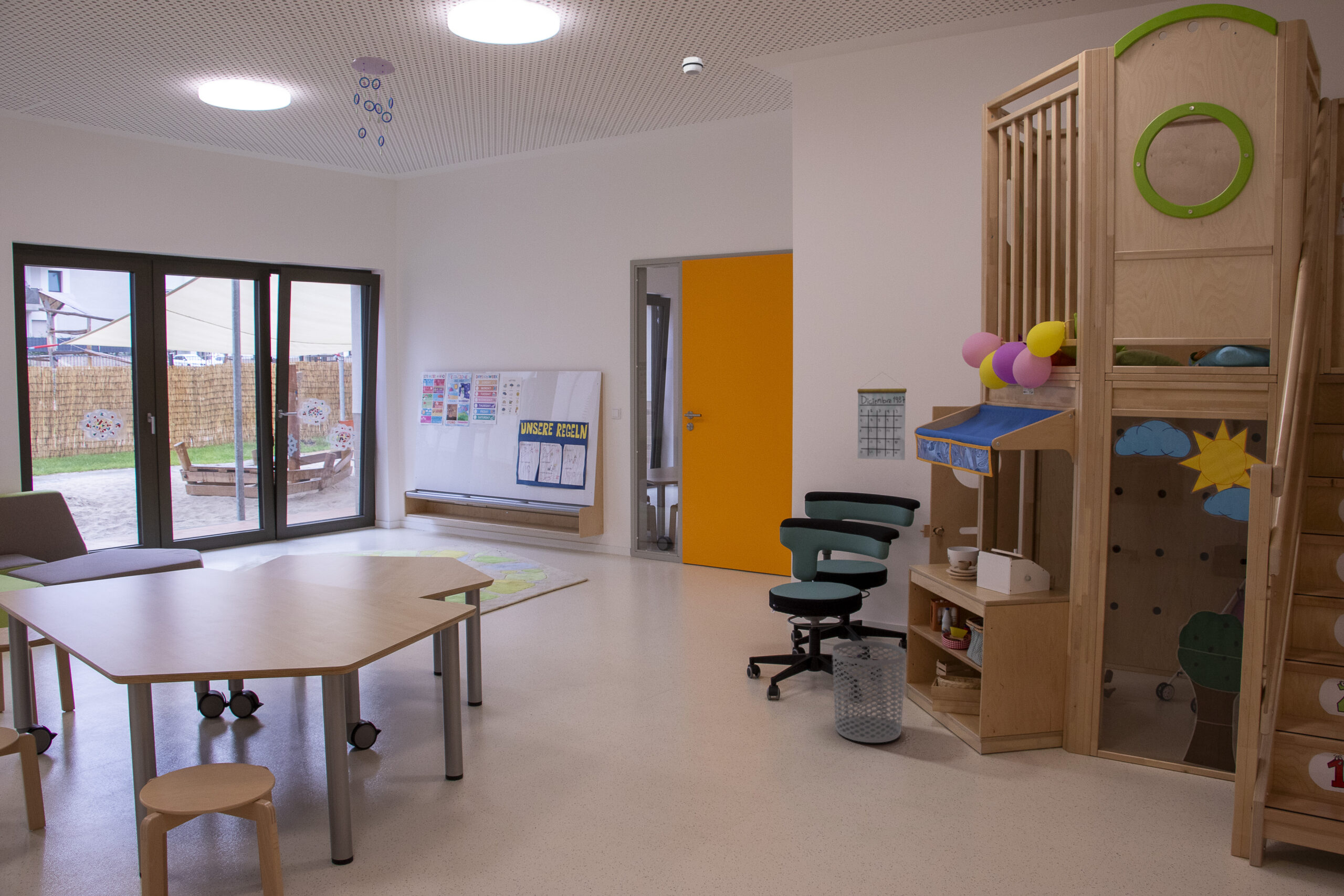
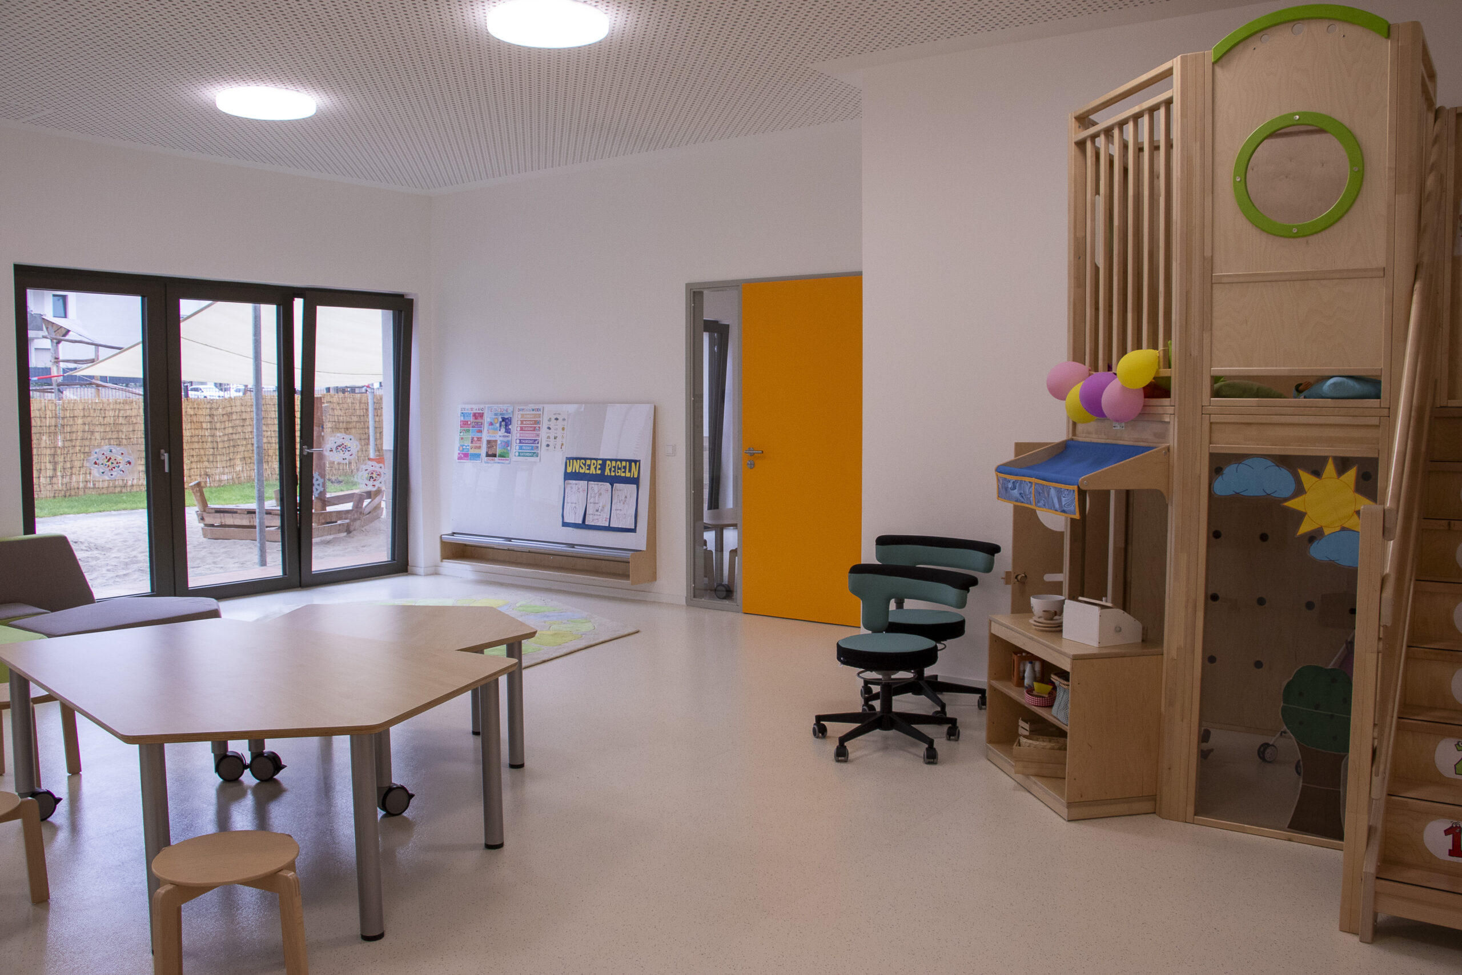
- ceiling mobile (374, 109)
- waste bin (868, 691)
- smoke detector (692, 66)
- calendar (881, 415)
